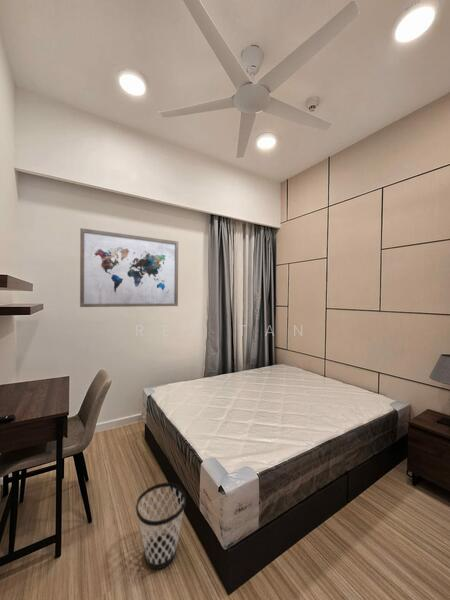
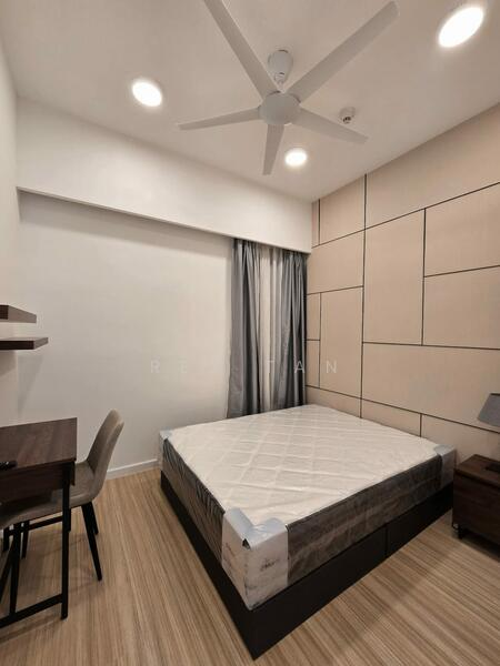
- wastebasket (161, 527)
- wall art (133, 271)
